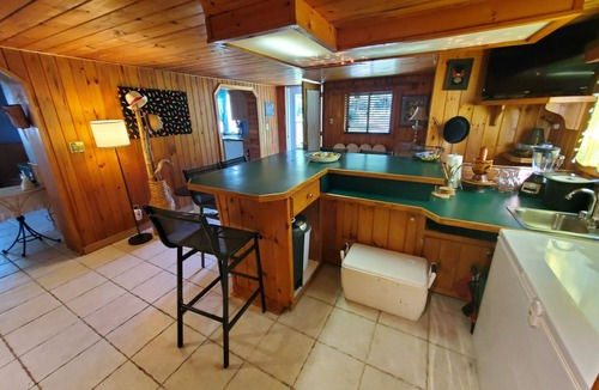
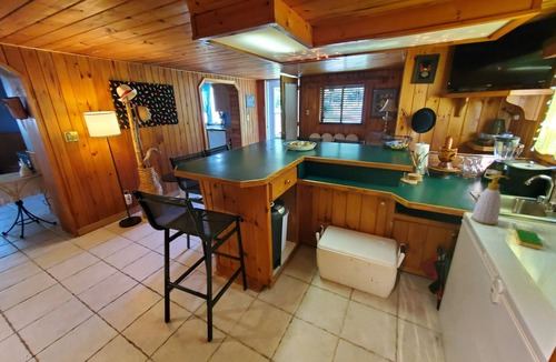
+ dish sponge (527, 238)
+ soap bottle (489, 199)
